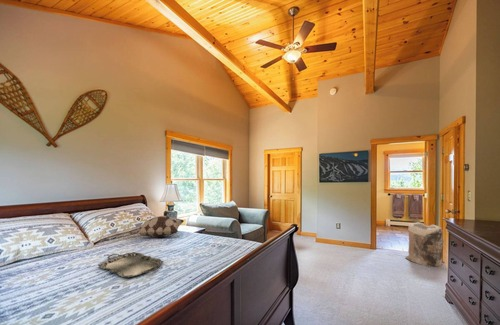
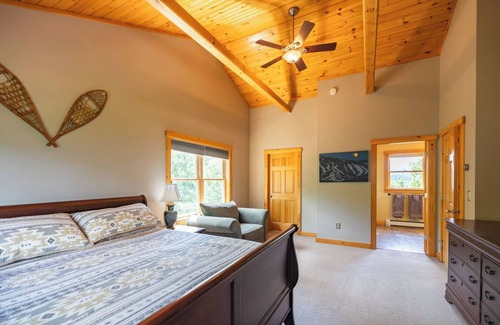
- decorative pillow (159, 226)
- serving tray (131, 263)
- bag (423, 242)
